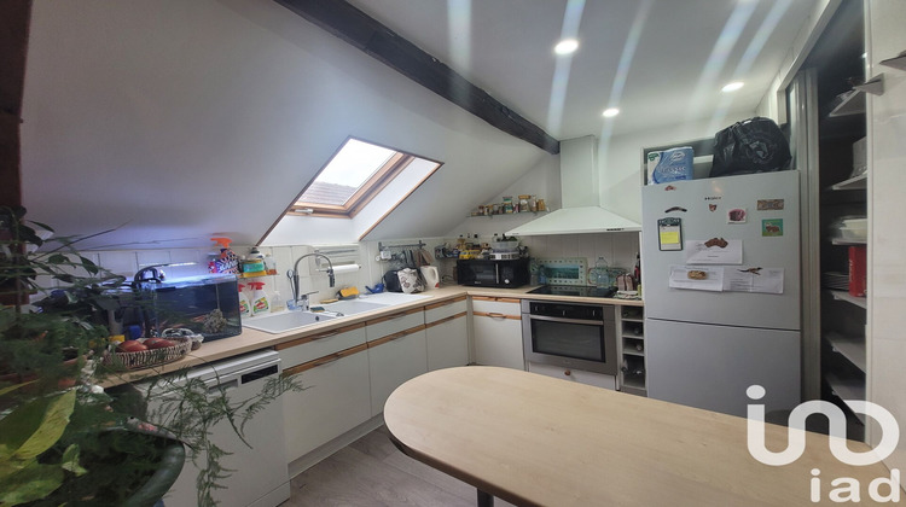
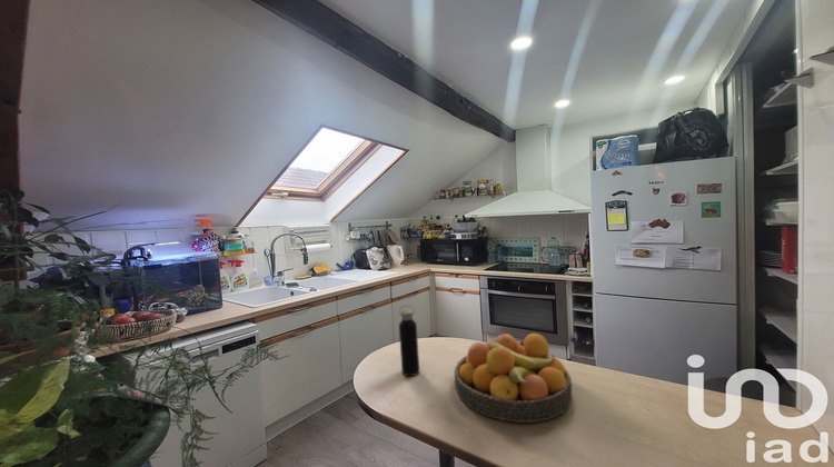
+ fruit bowl (509, 362)
+ water bottle (408, 338)
